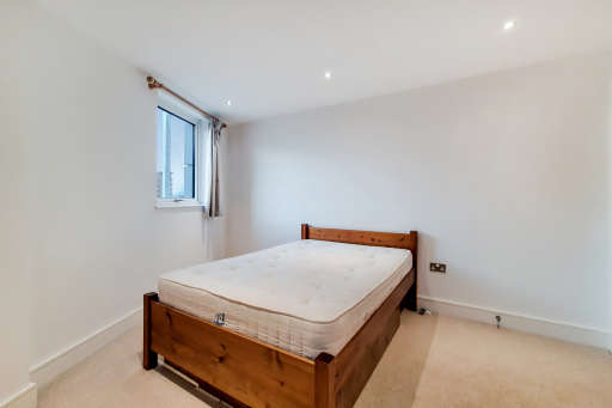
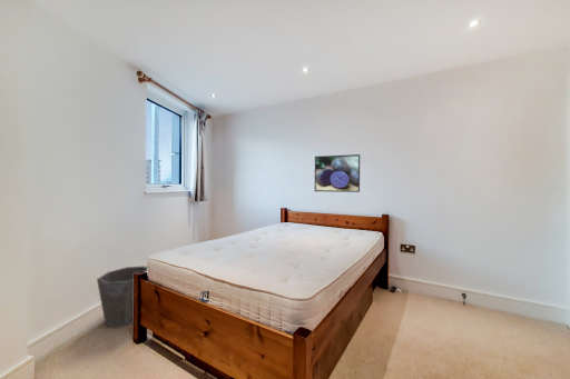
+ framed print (336, 173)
+ waste bin (127, 296)
